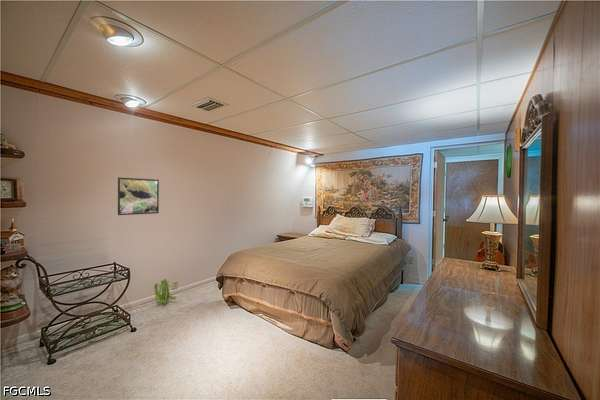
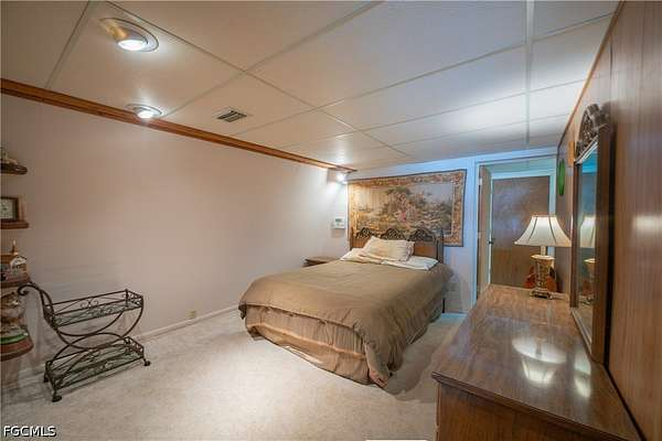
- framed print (139, 196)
- decorative plant (164, 291)
